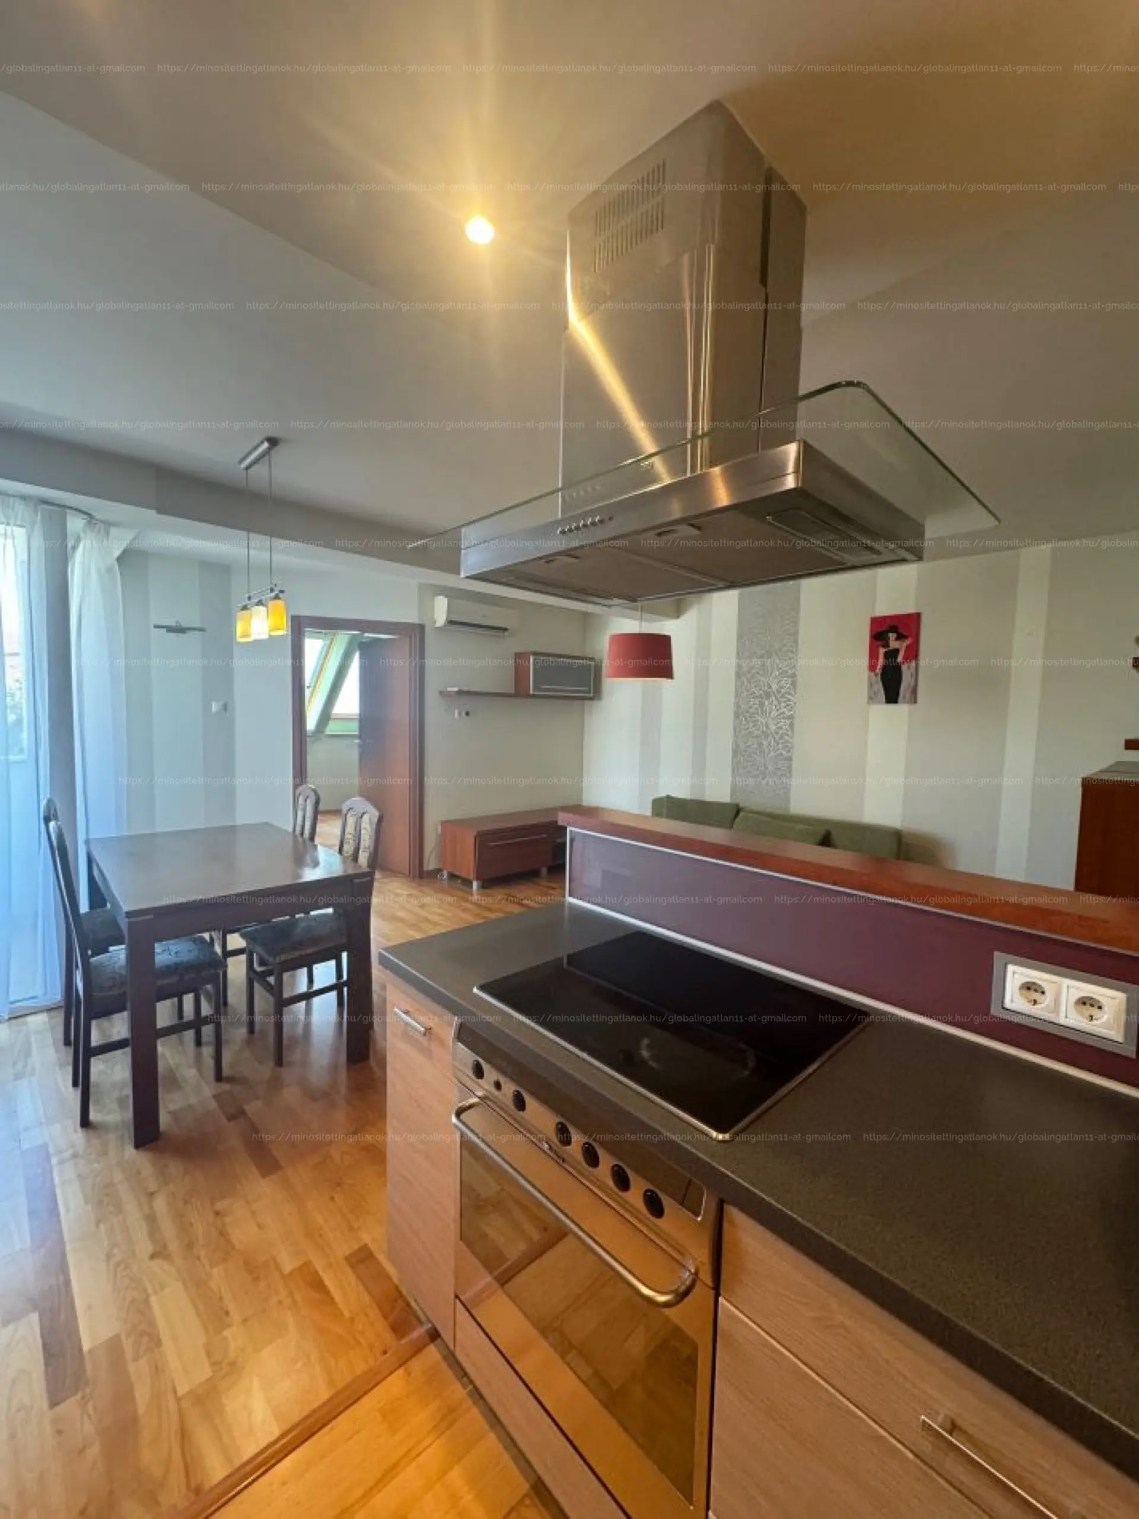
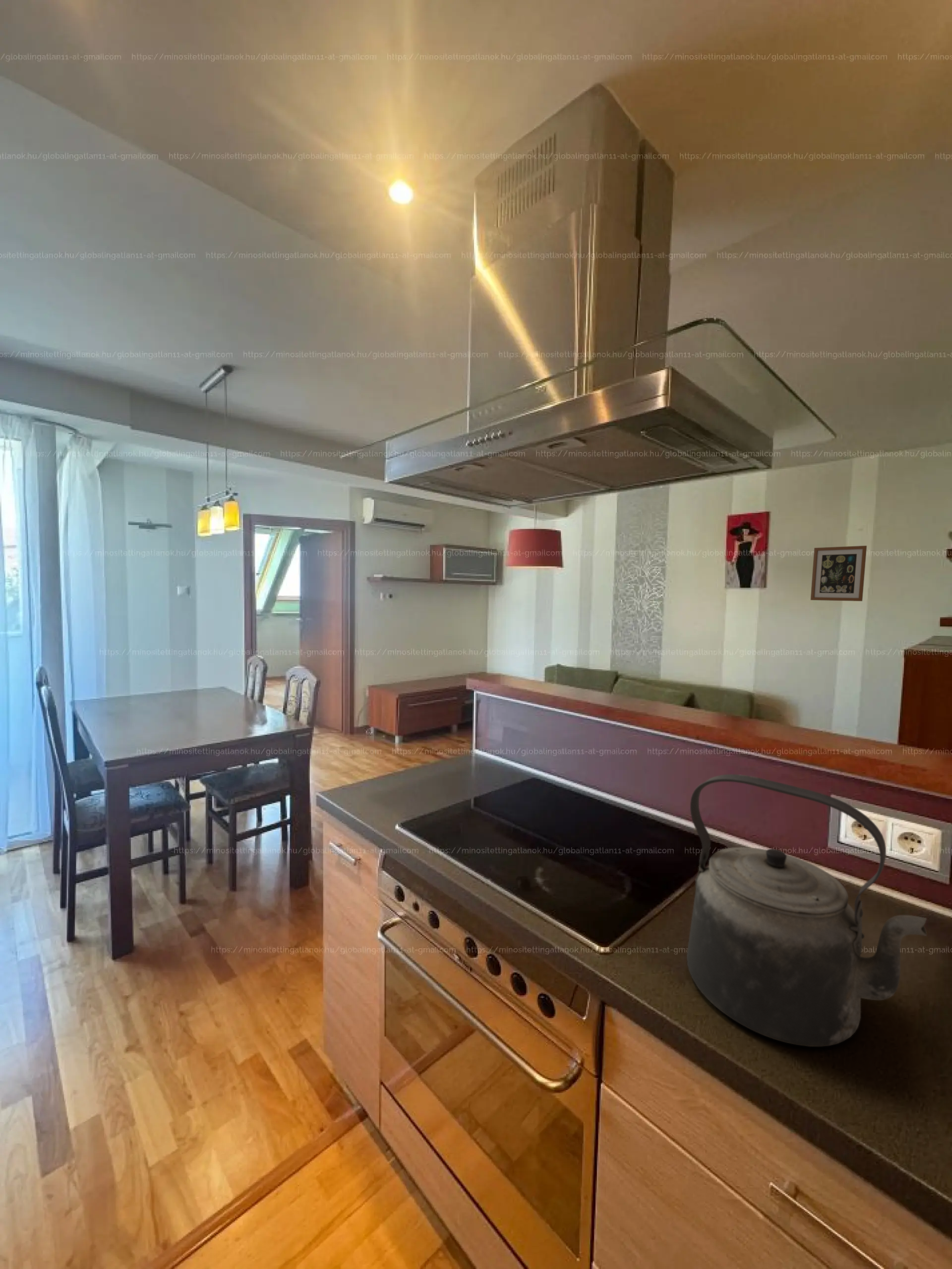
+ kettle (791, 894)
+ wall art (837, 573)
